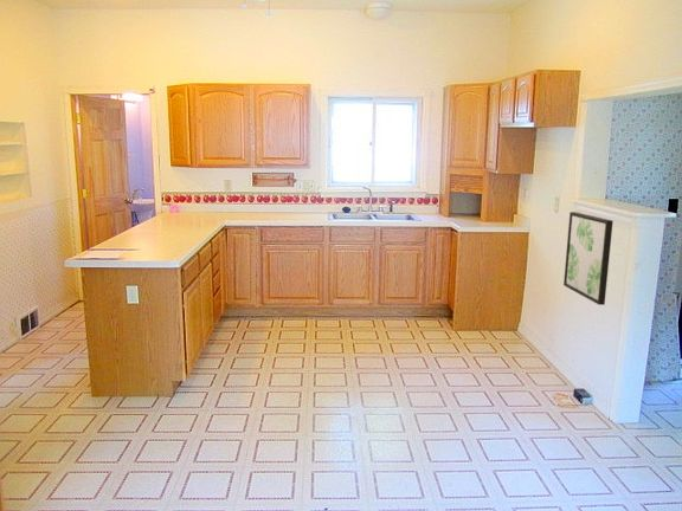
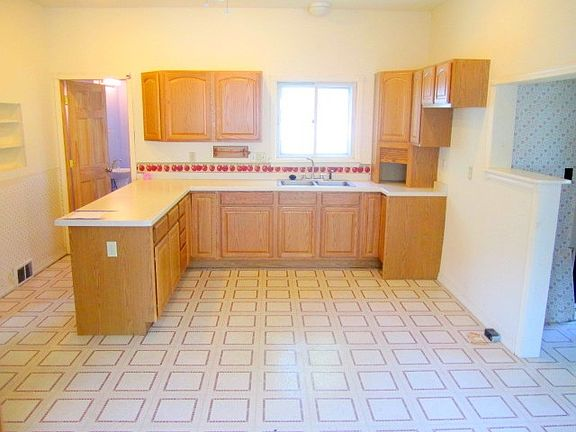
- wall art (586, 256)
